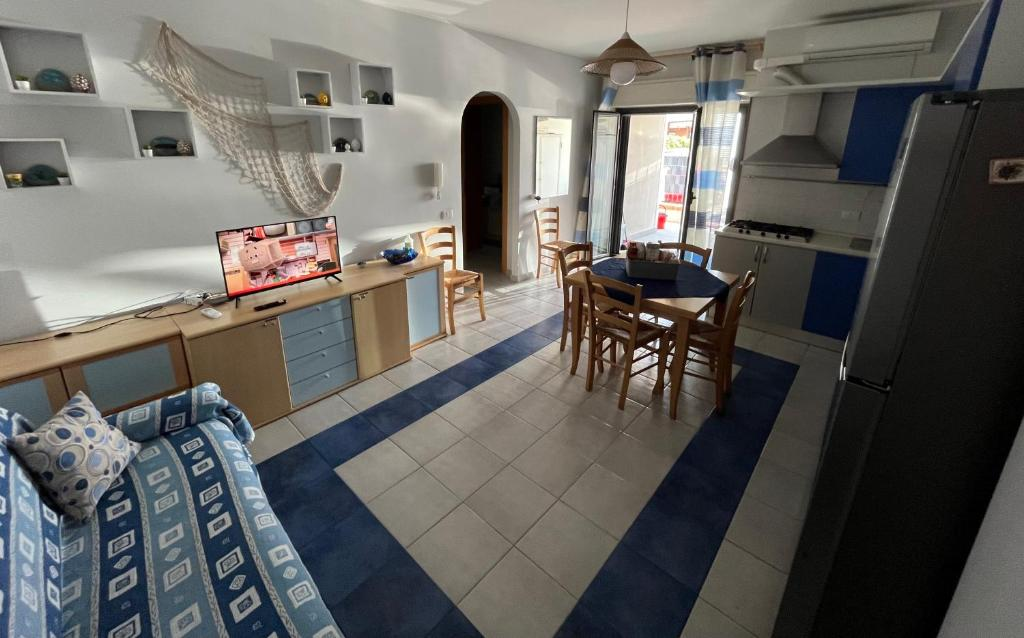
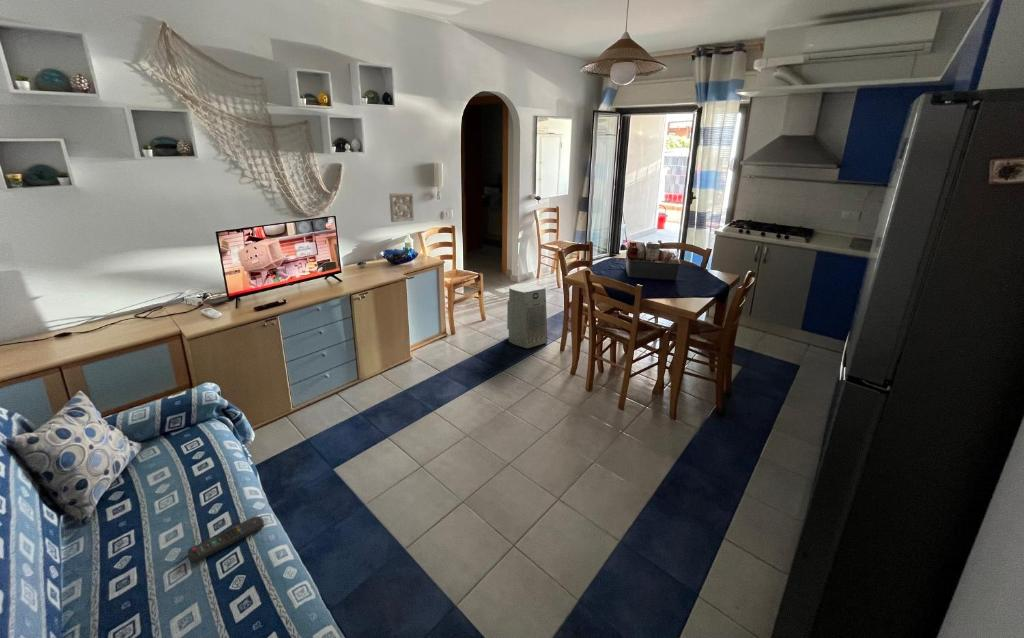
+ wall ornament (401, 207)
+ fan (525, 314)
+ remote control (227, 537)
